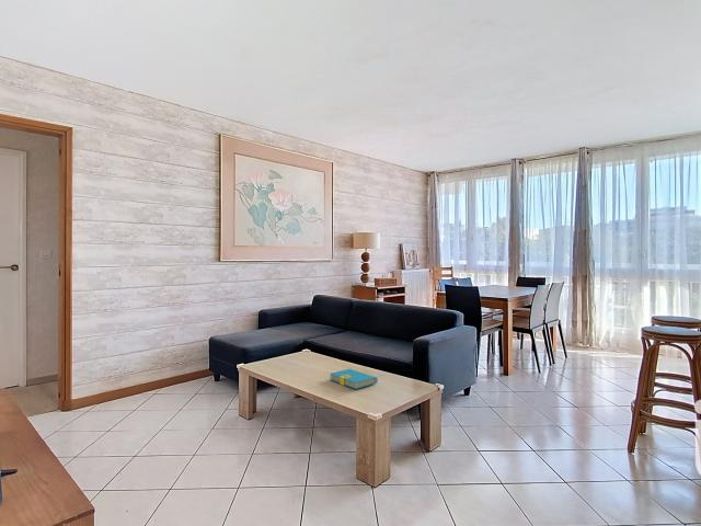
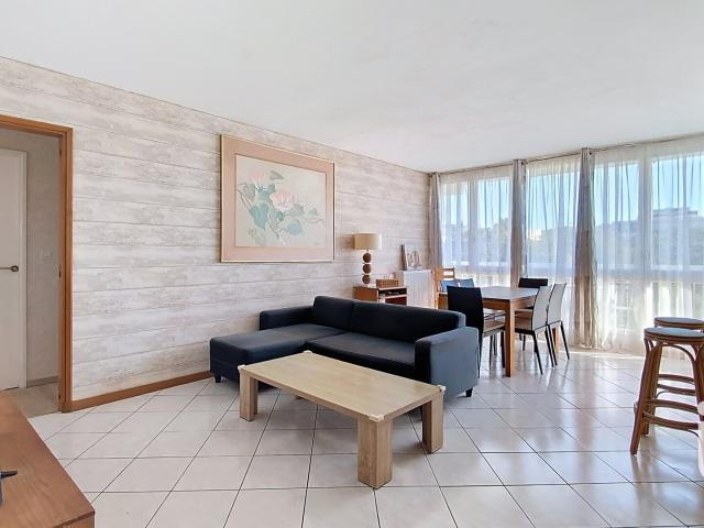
- book (353, 378)
